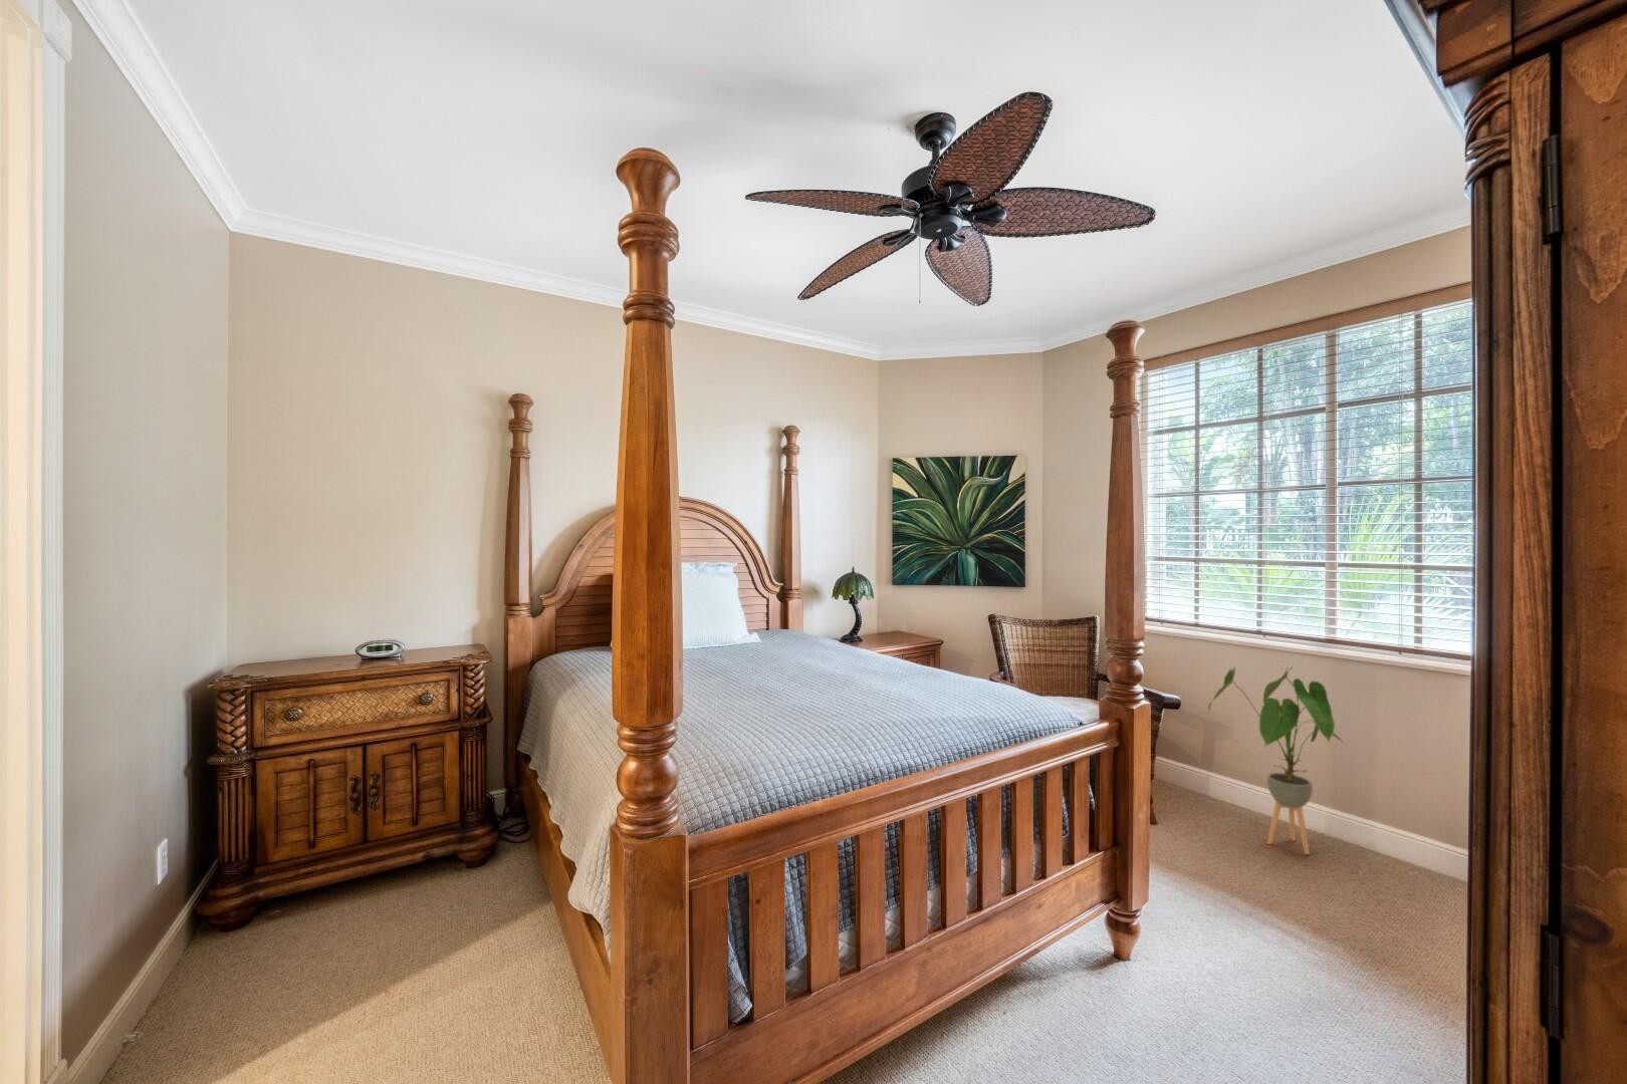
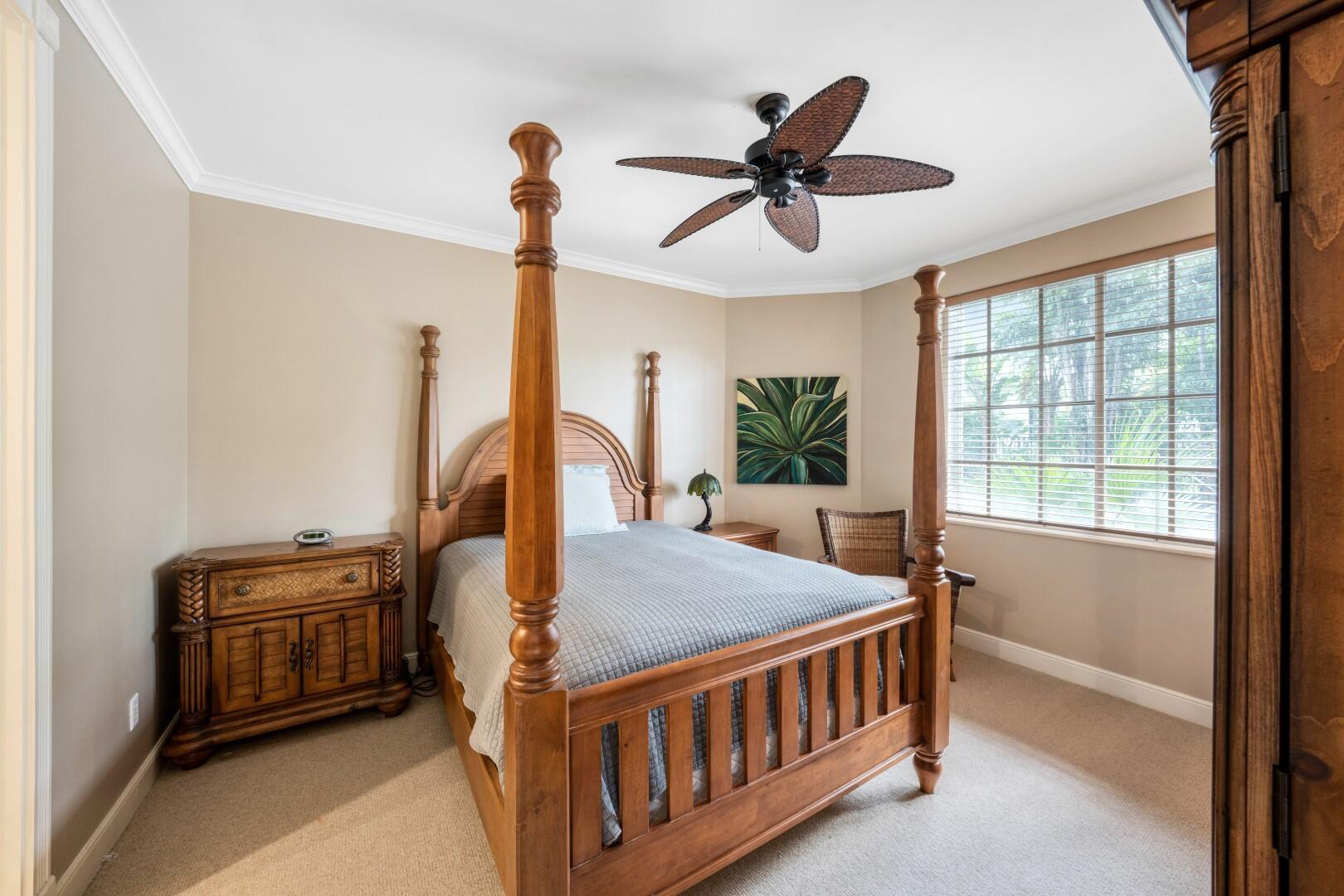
- house plant (1288, 760)
